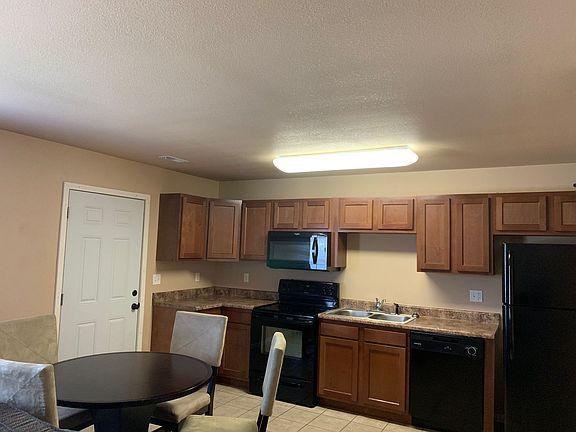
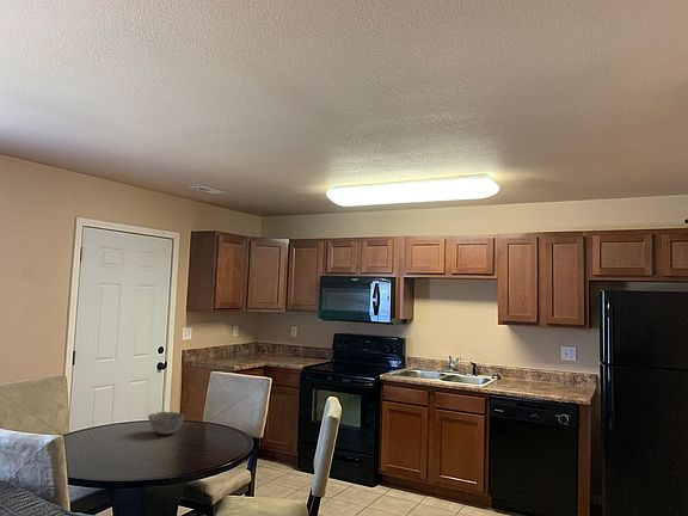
+ bowl (166, 424)
